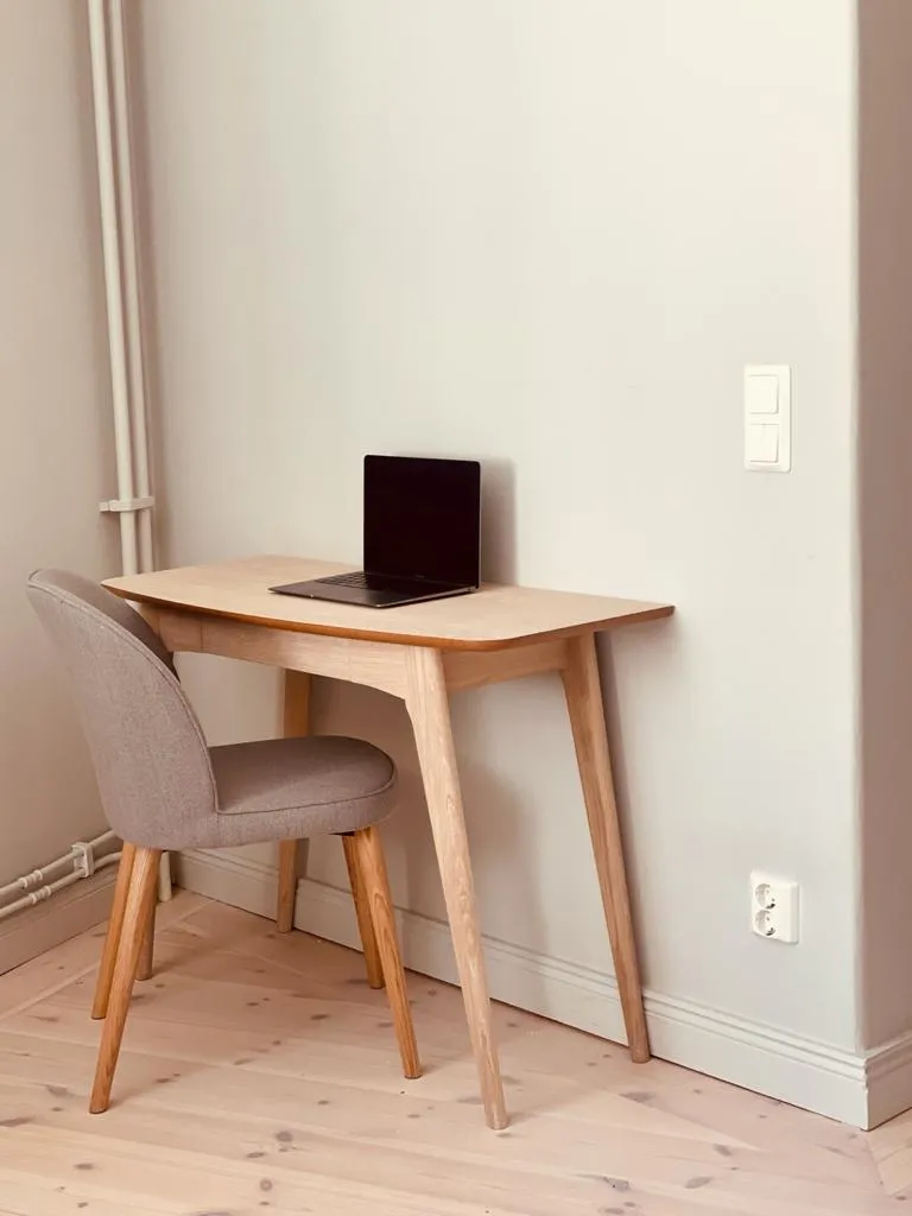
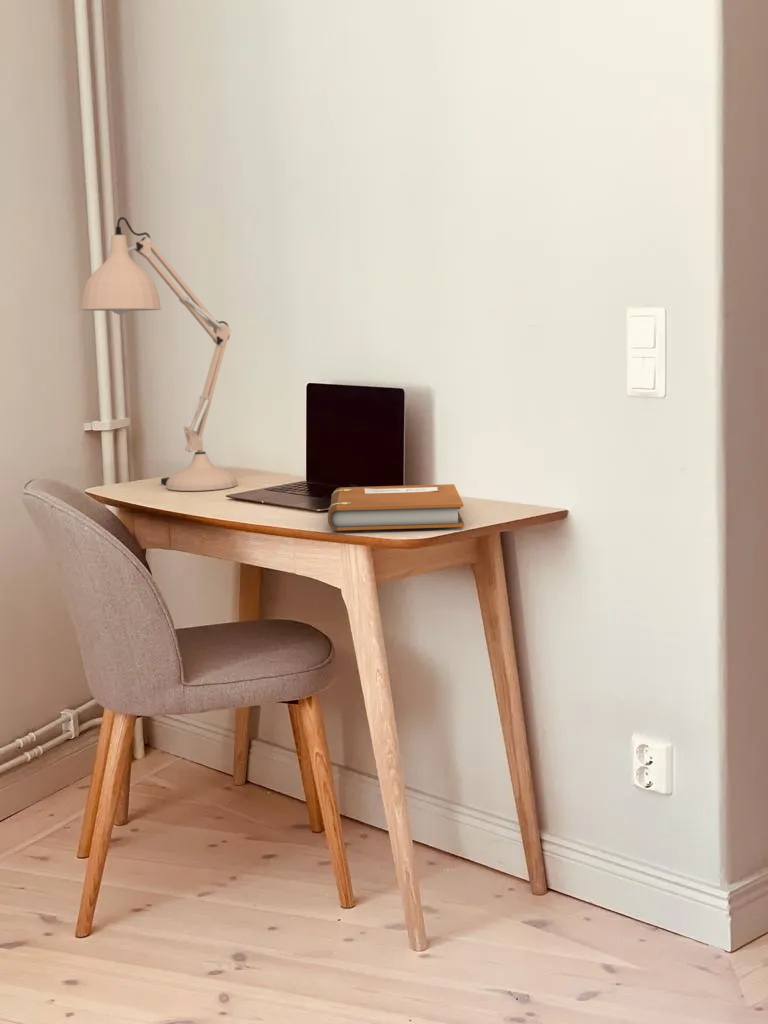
+ desk lamp (158, 309)
+ notebook (394, 505)
